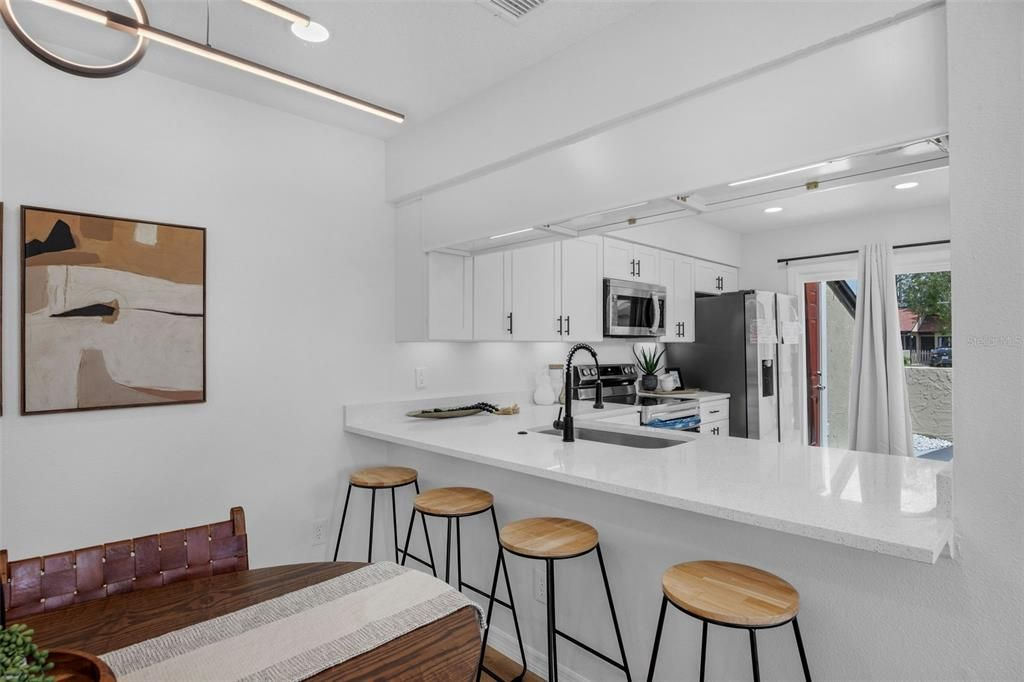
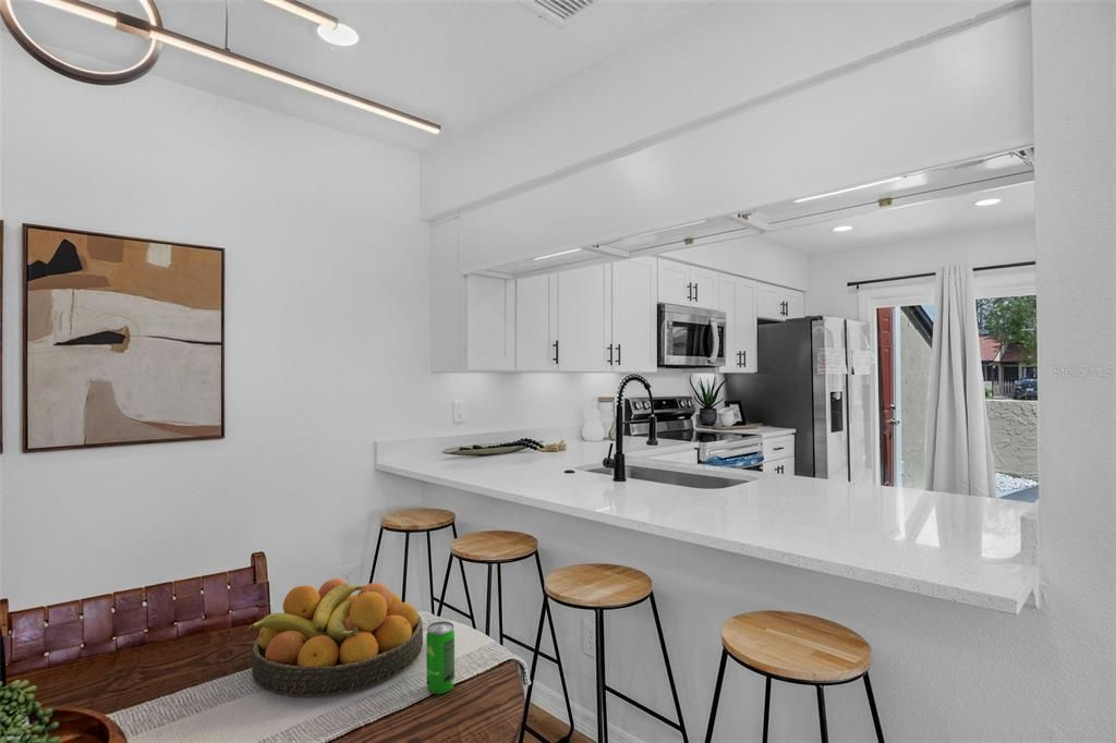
+ fruit bowl (341, 620)
+ beverage can (440, 657)
